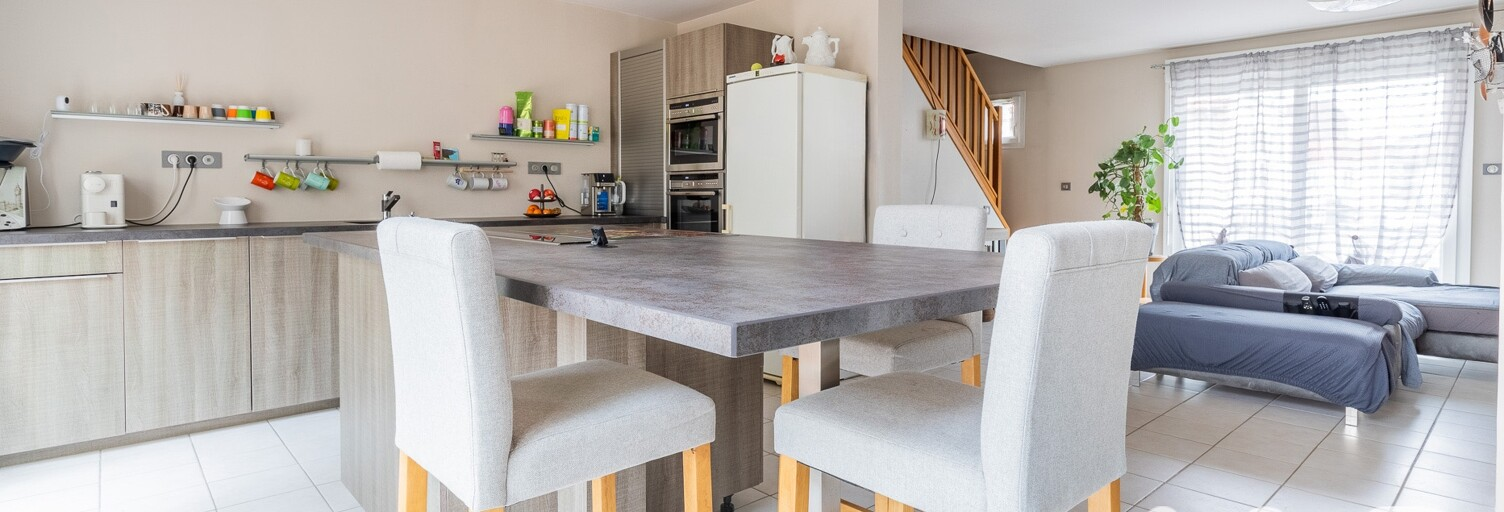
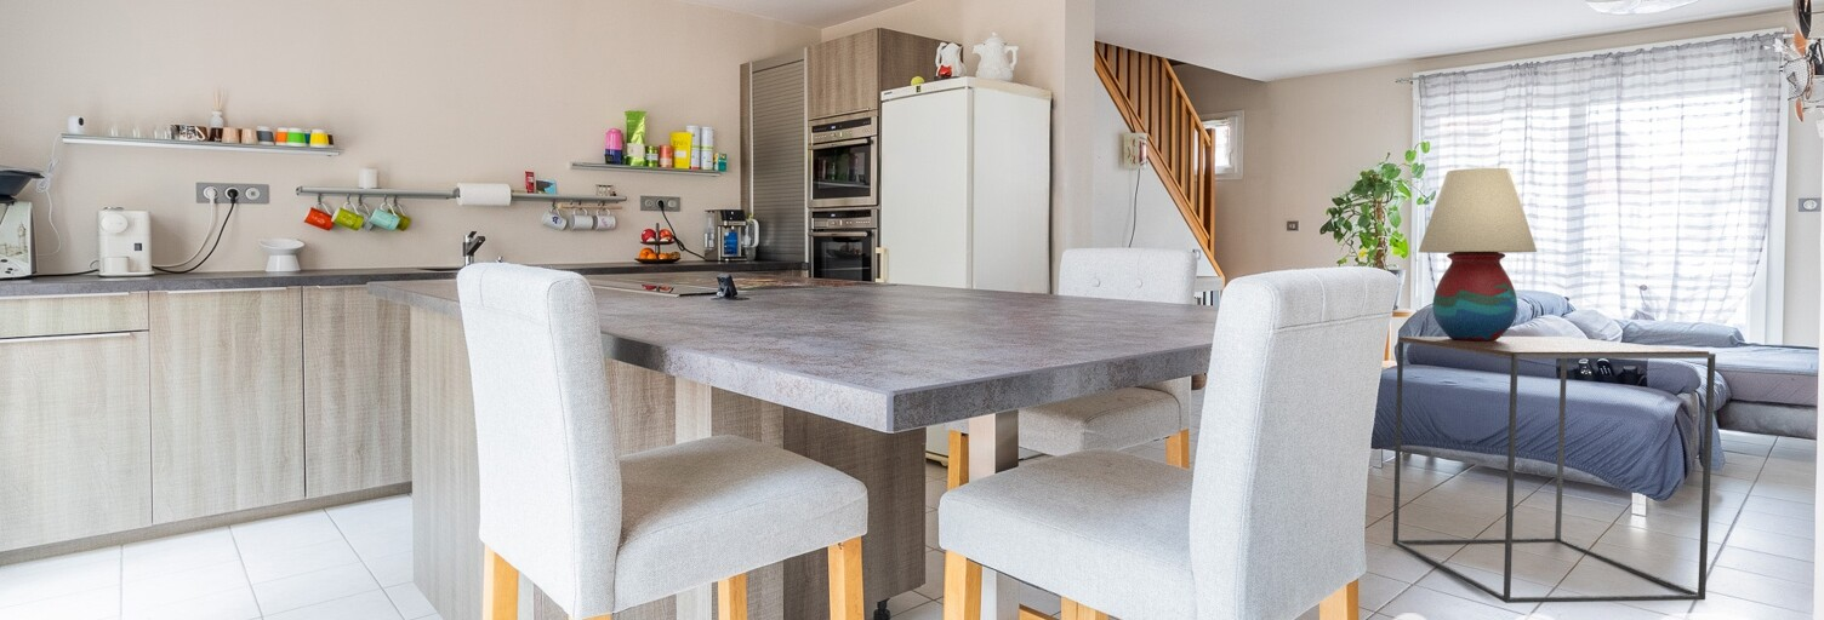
+ side table (1557, 457)
+ table lamp (1475, 254)
